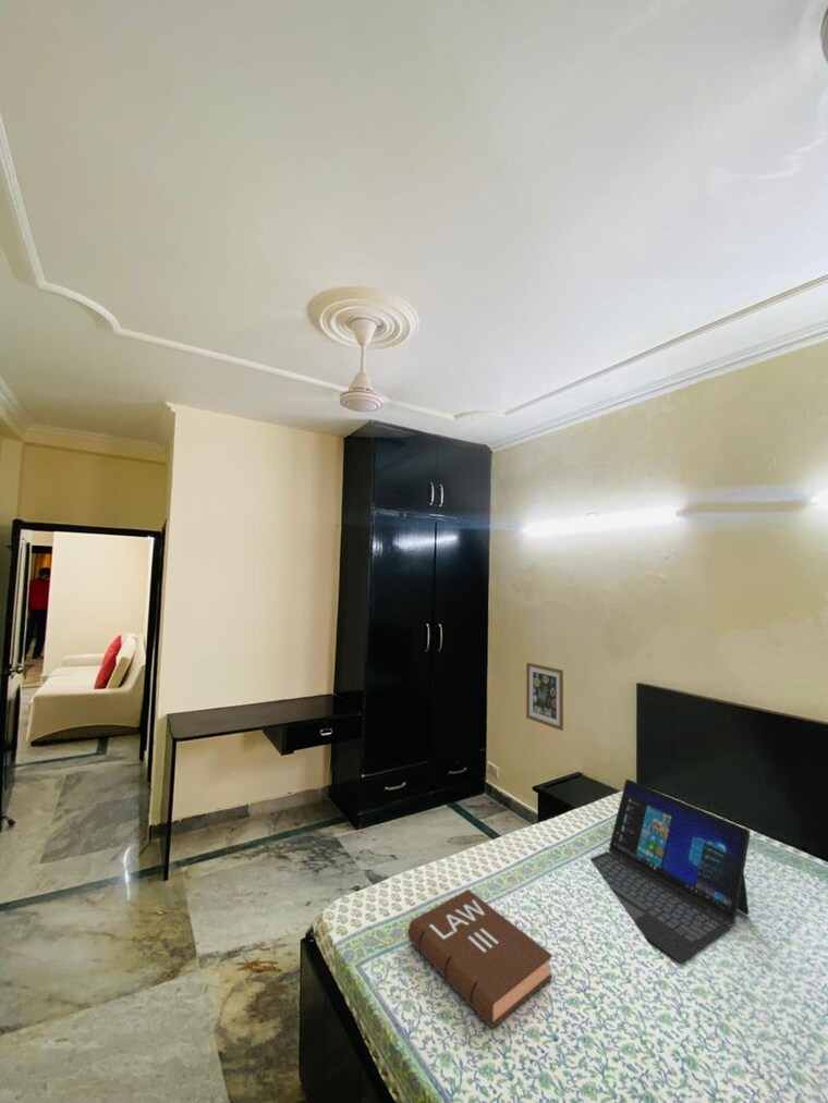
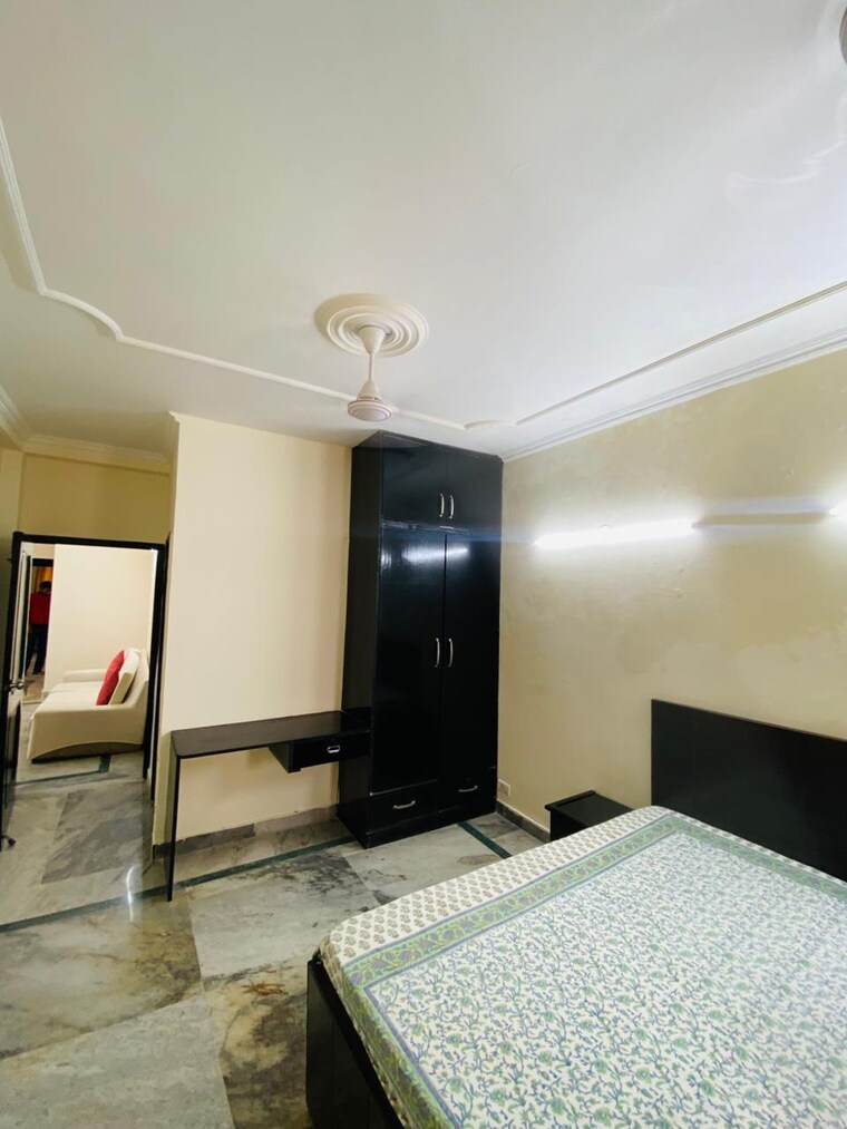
- book (476, 948)
- laptop (648, 853)
- wall art (544, 695)
